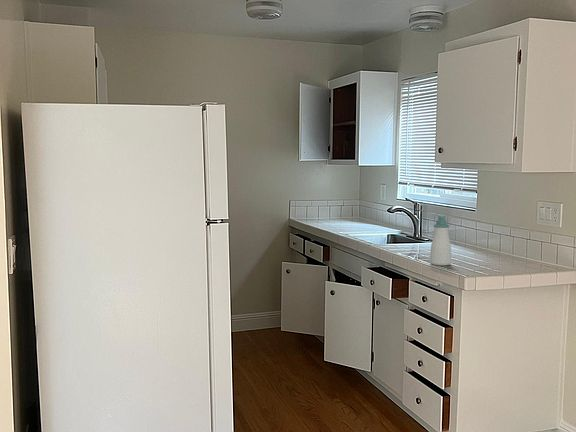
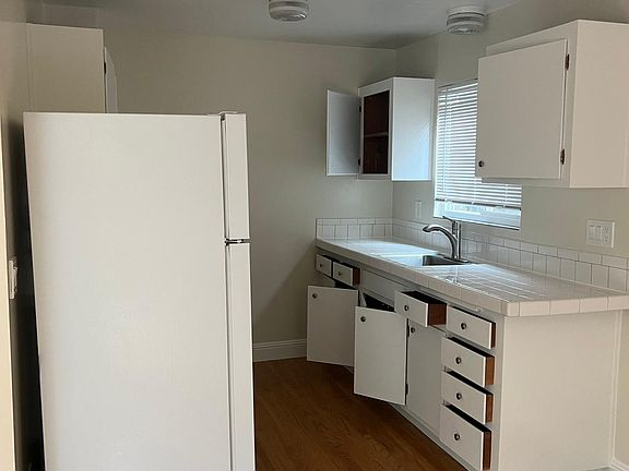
- soap bottle (441, 240)
